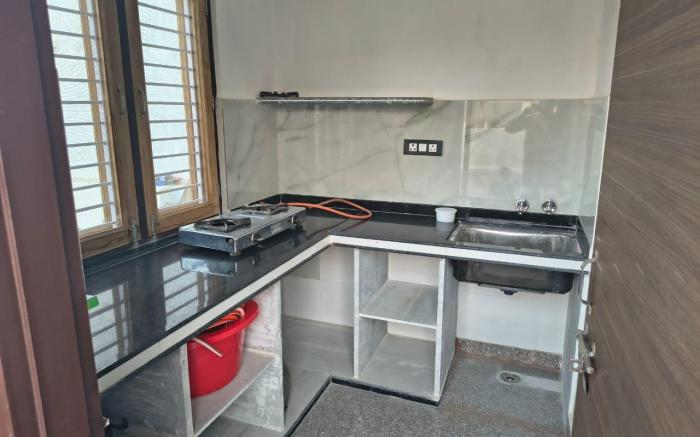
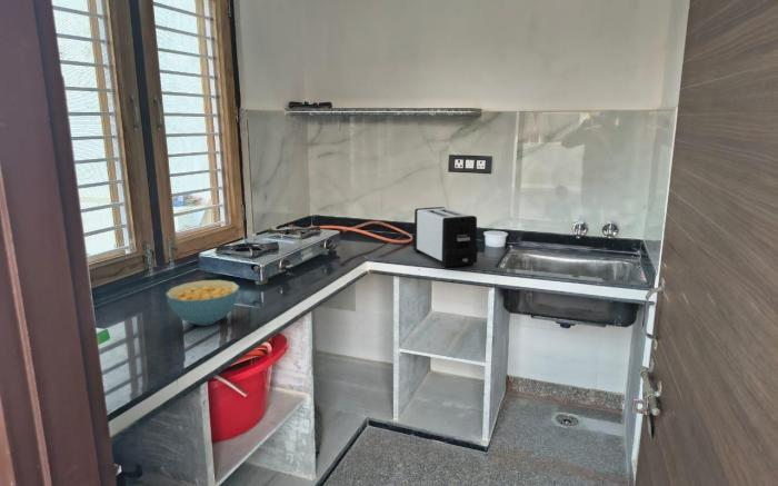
+ cereal bowl (205, 306)
+ toaster (443, 235)
